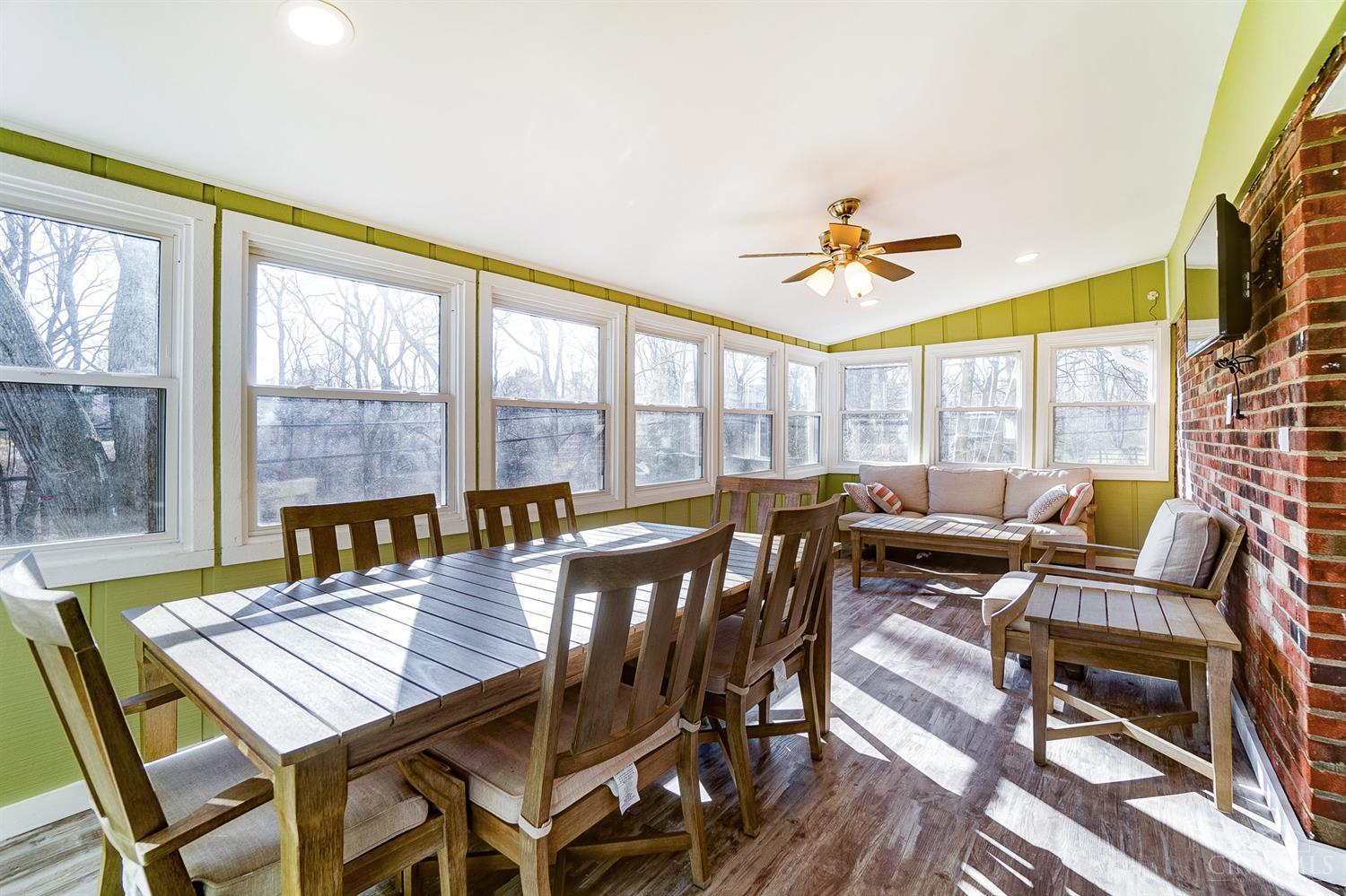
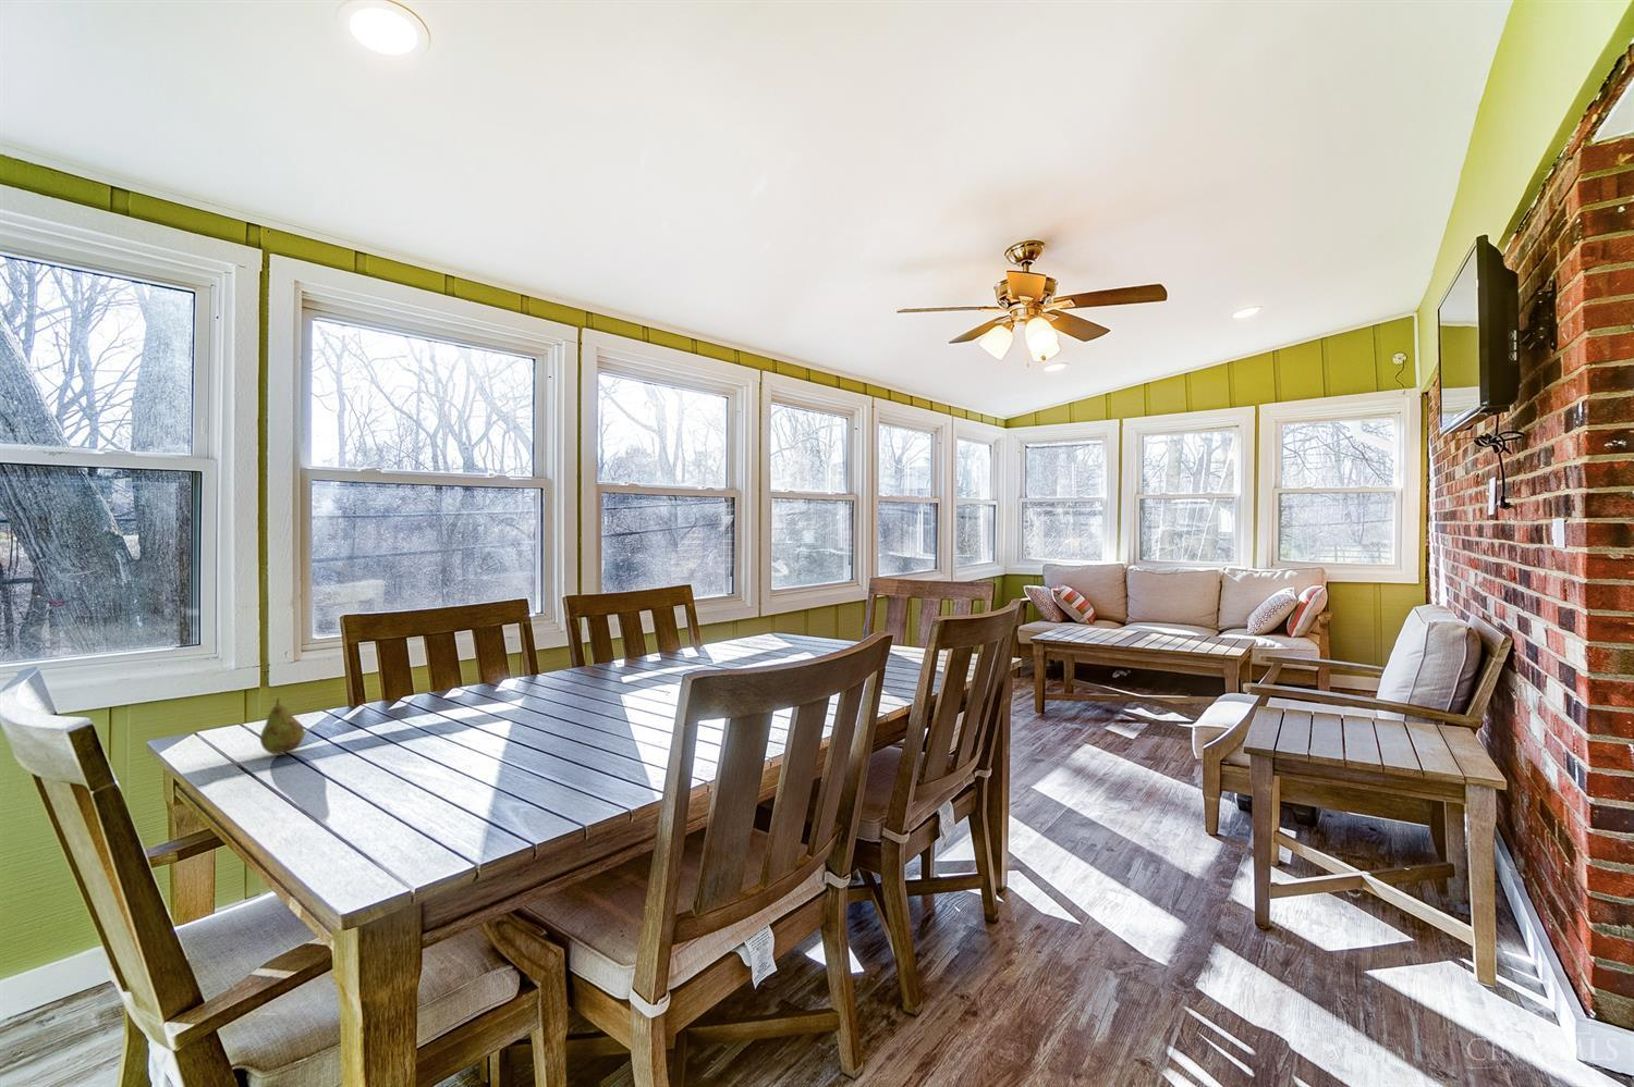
+ fruit (282, 725)
